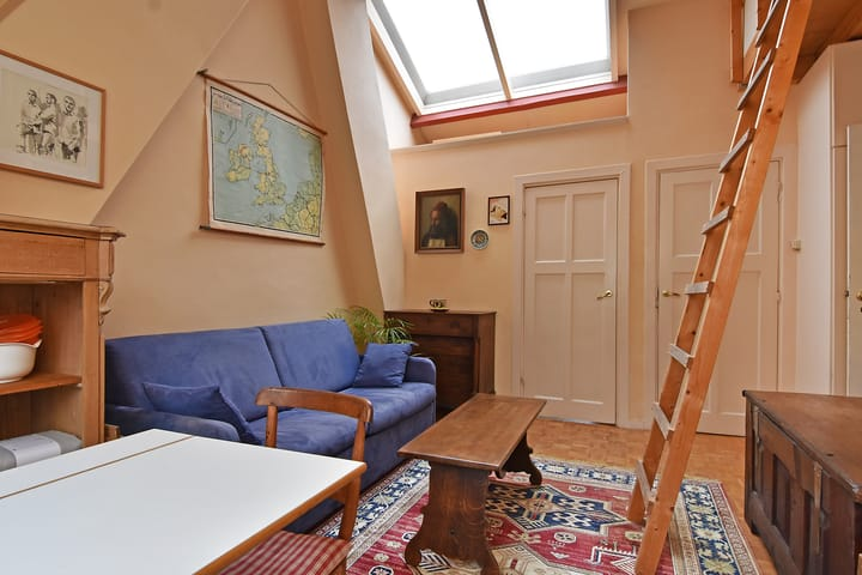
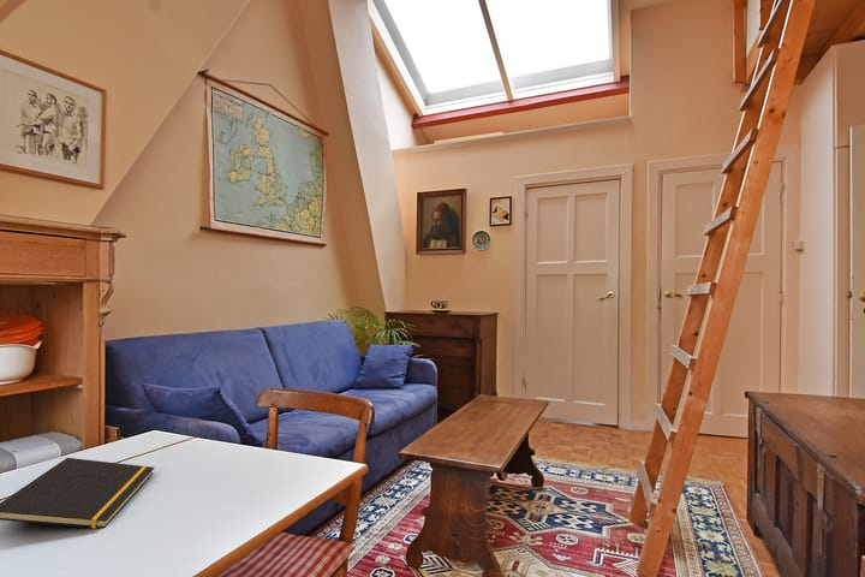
+ notepad (83, 489)
